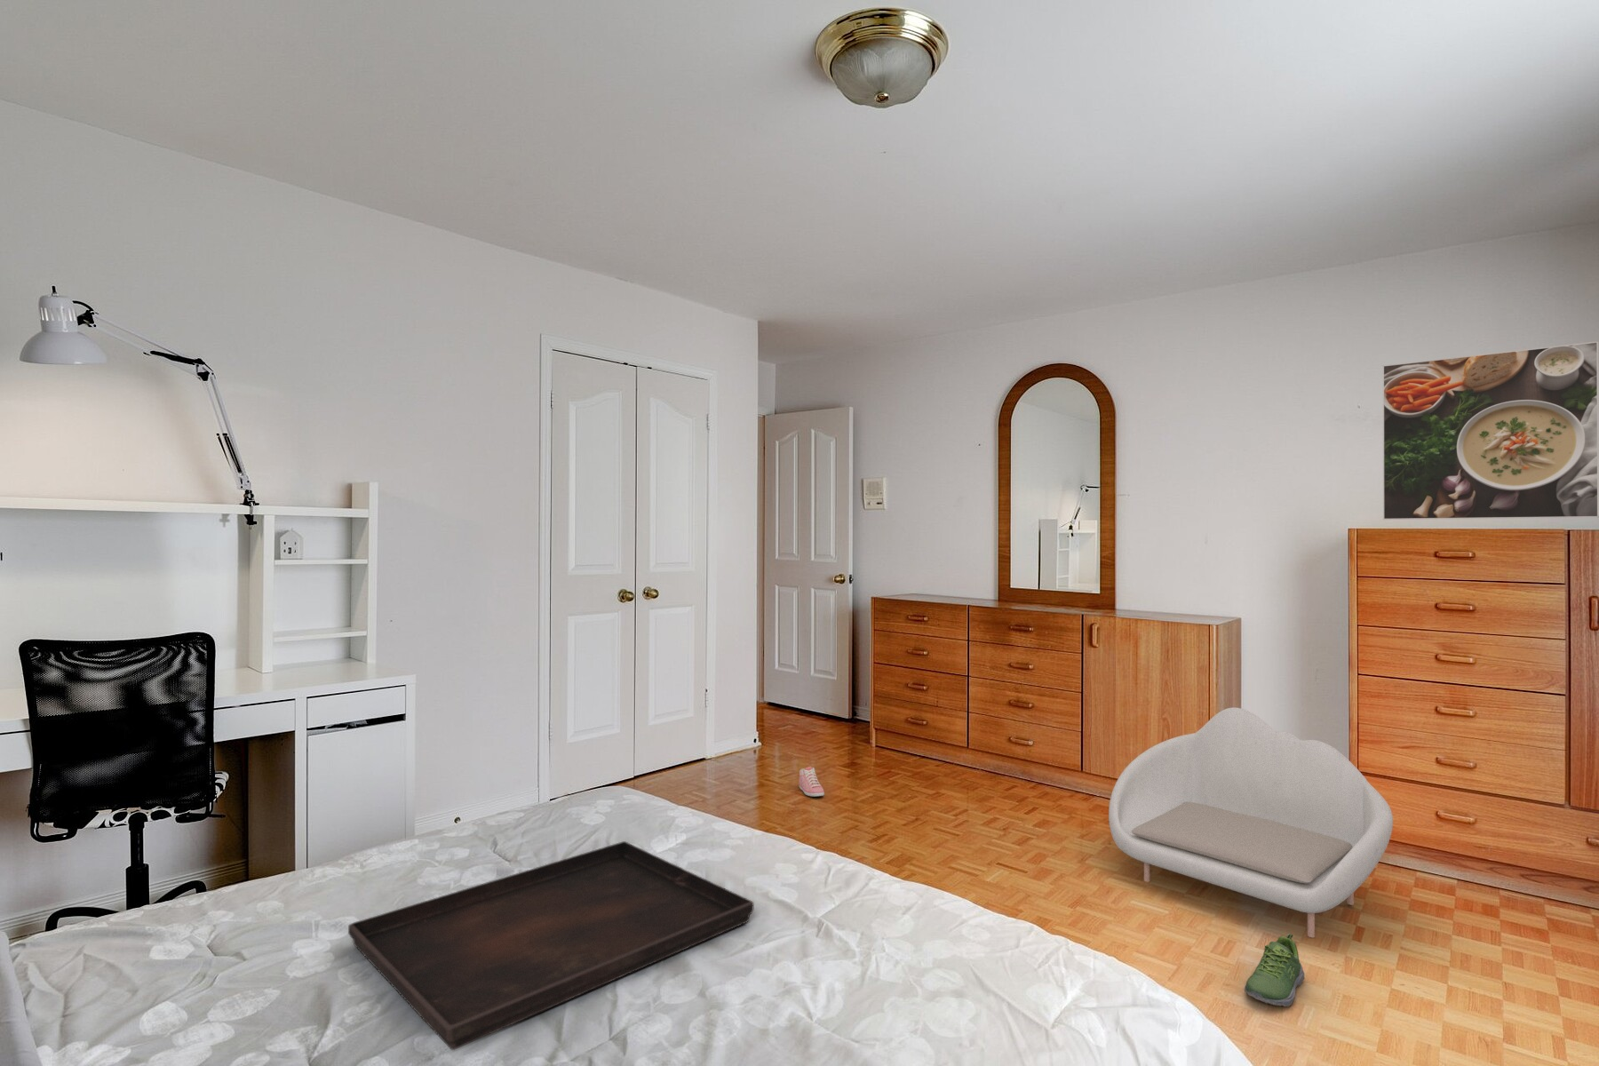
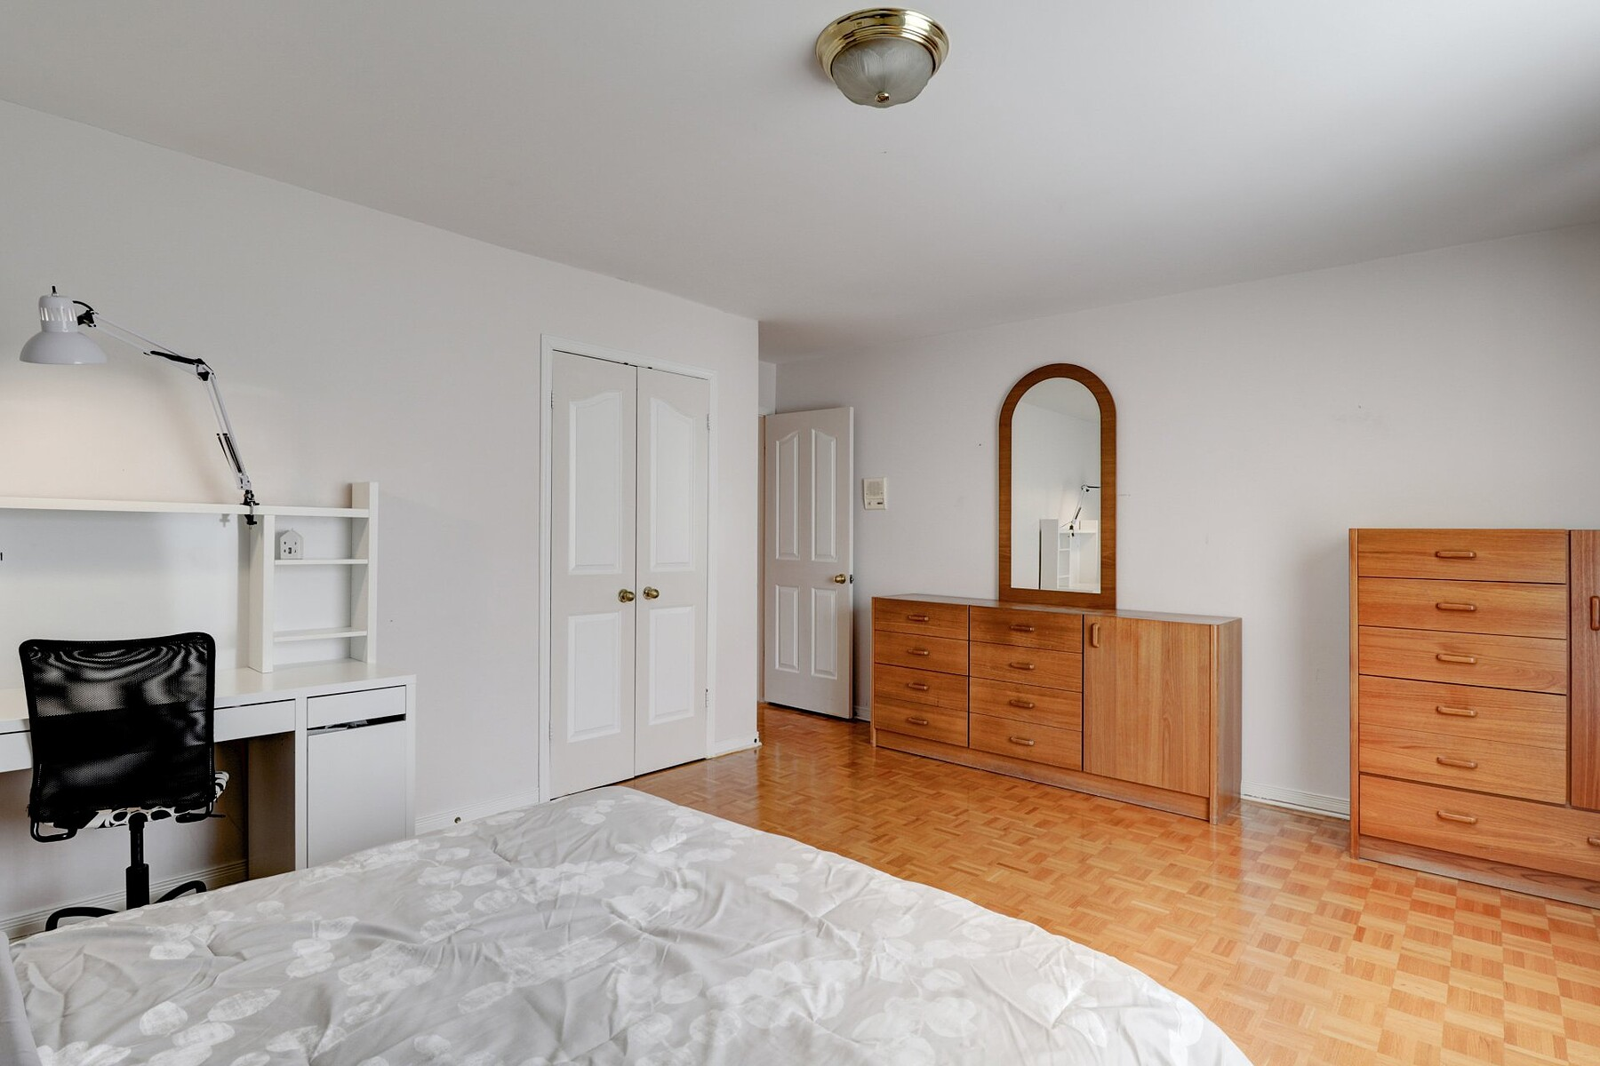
- serving tray (557, 923)
- sneaker (810, 780)
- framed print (1484, 437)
- armchair (1242, 804)
- shoe (1274, 968)
